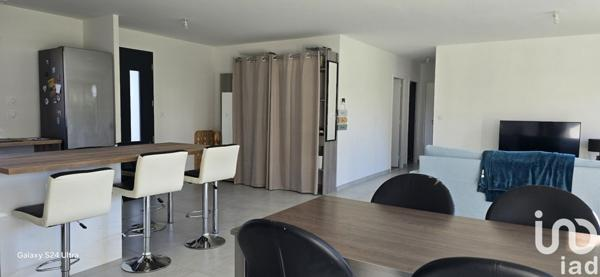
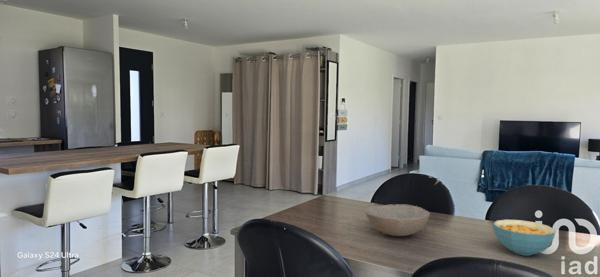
+ cereal bowl (523, 239)
+ bowl (396, 222)
